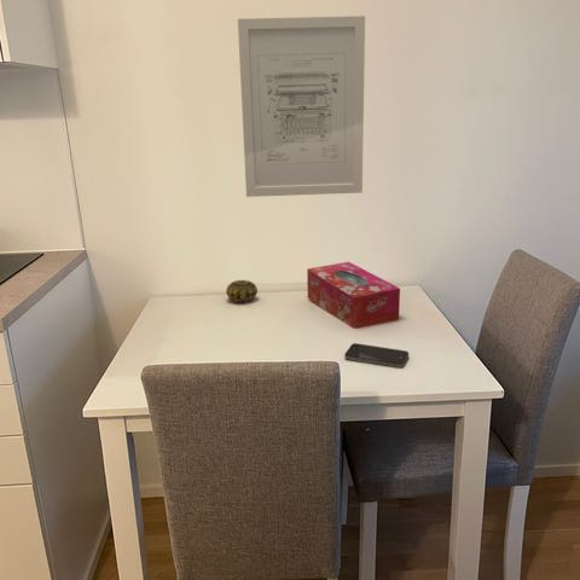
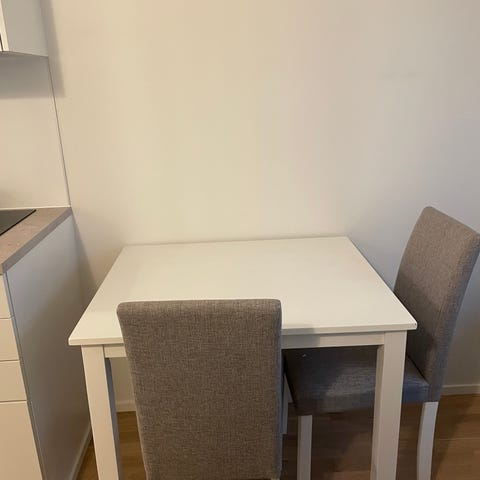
- smartphone (376, 355)
- wall art (302, 110)
- tissue box (350, 292)
- decorative ball (242, 290)
